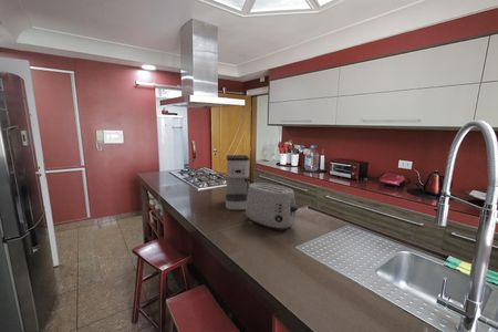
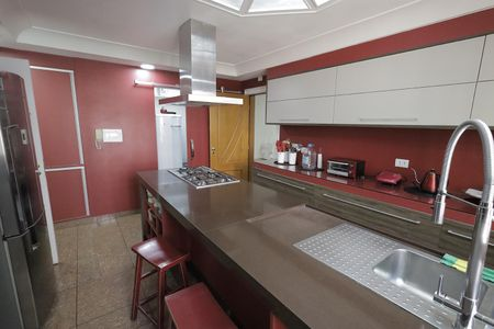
- coffee maker (239, 180)
- toaster (269, 206)
